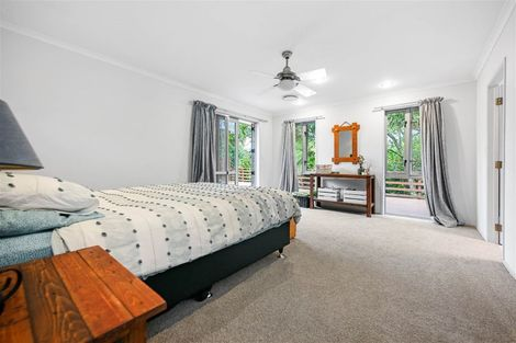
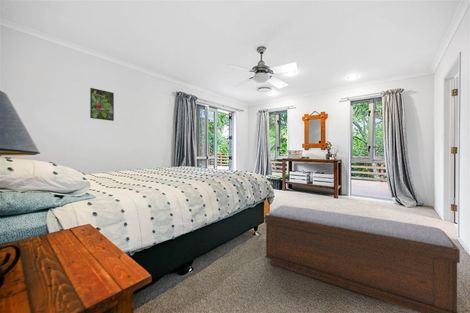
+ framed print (102, 105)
+ bench (343, 246)
